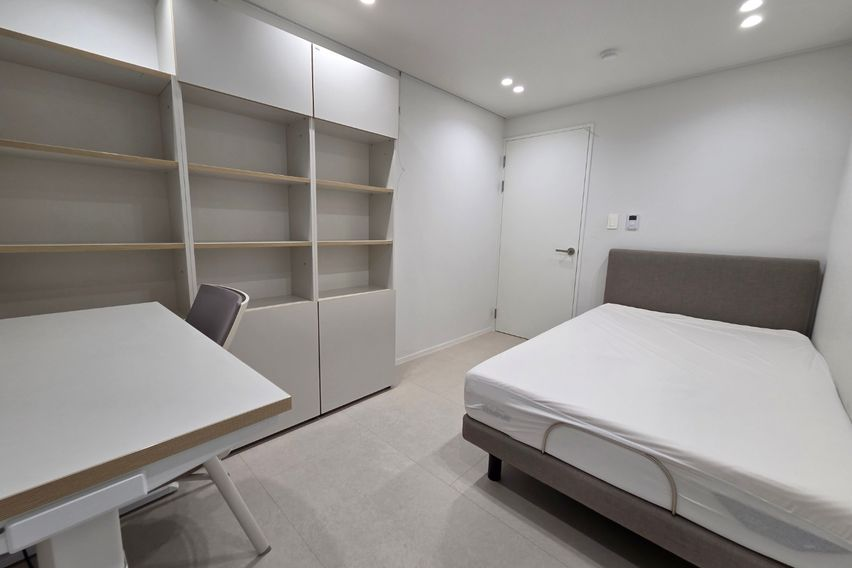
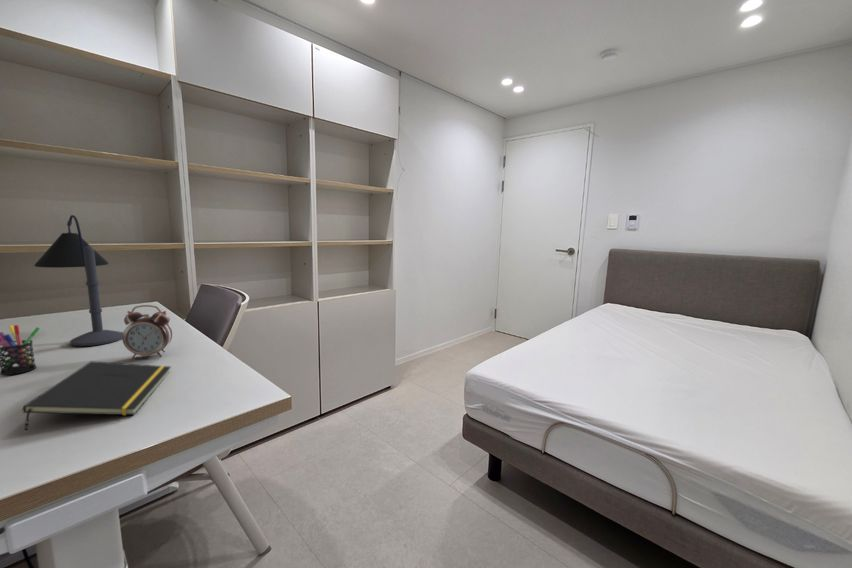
+ desk lamp (86, 275)
+ alarm clock (148, 330)
+ notepad (110, 385)
+ pen holder (20, 346)
